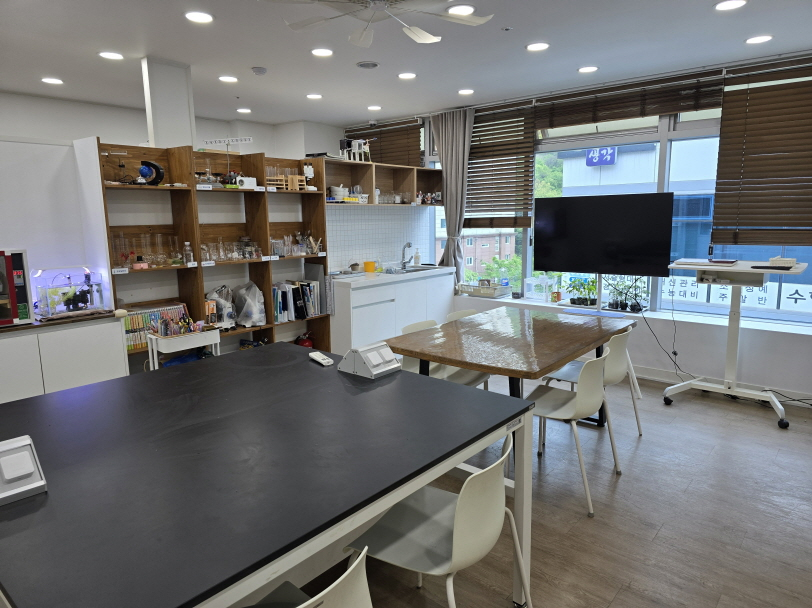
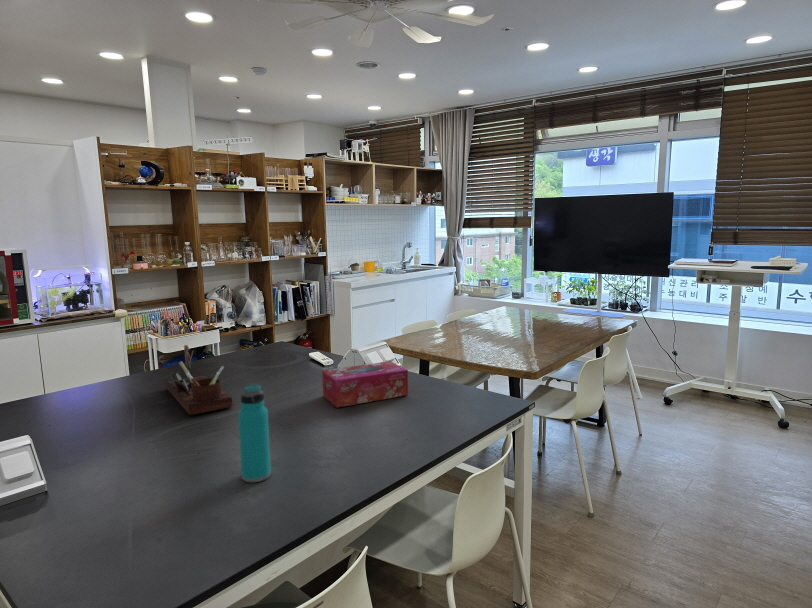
+ water bottle (253, 431)
+ desk organizer (197, 376)
+ tissue box (365, 382)
